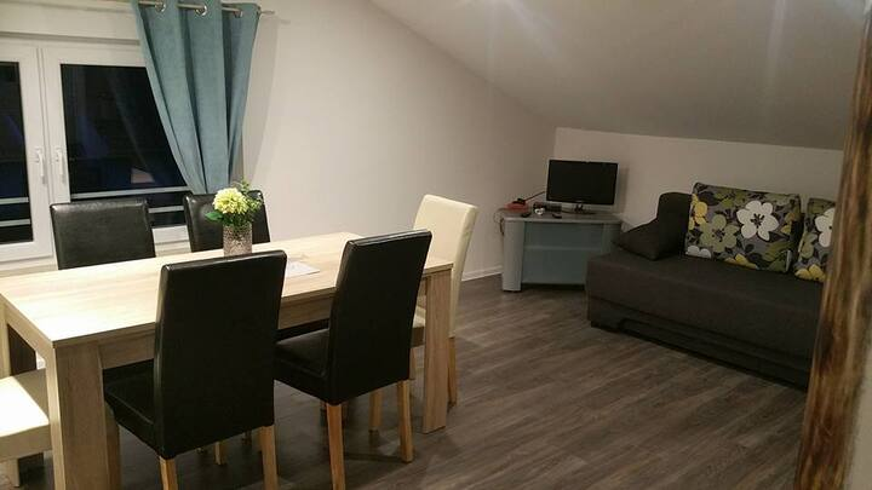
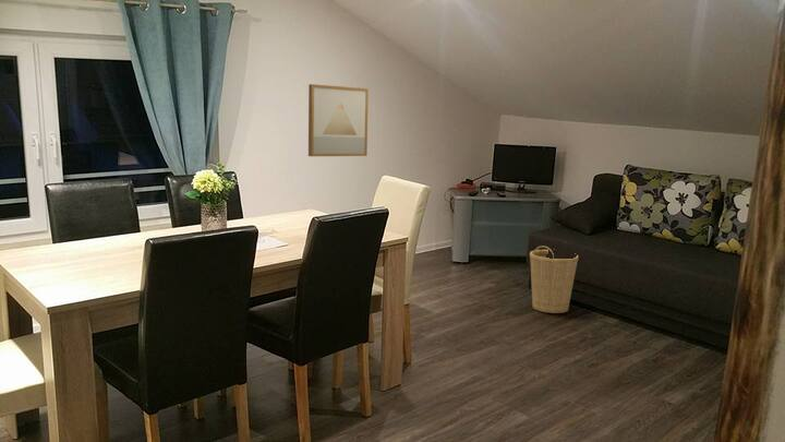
+ basket (552, 276)
+ wall art (338, 121)
